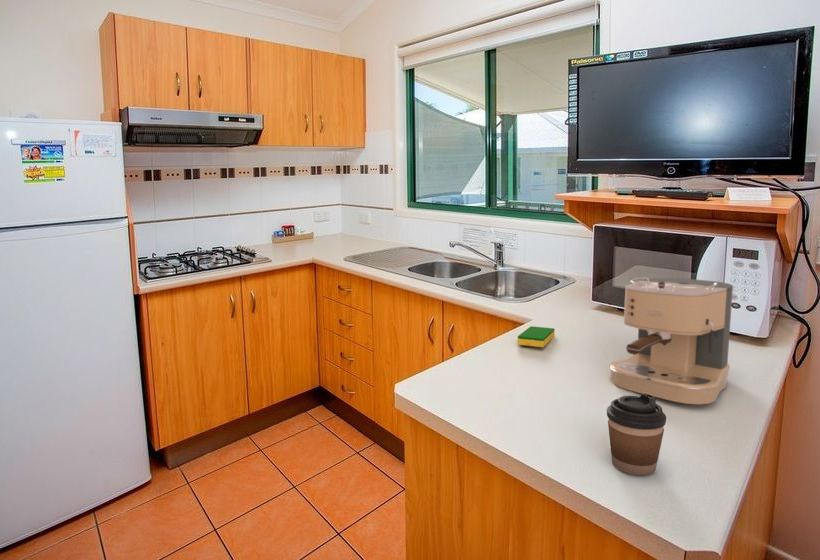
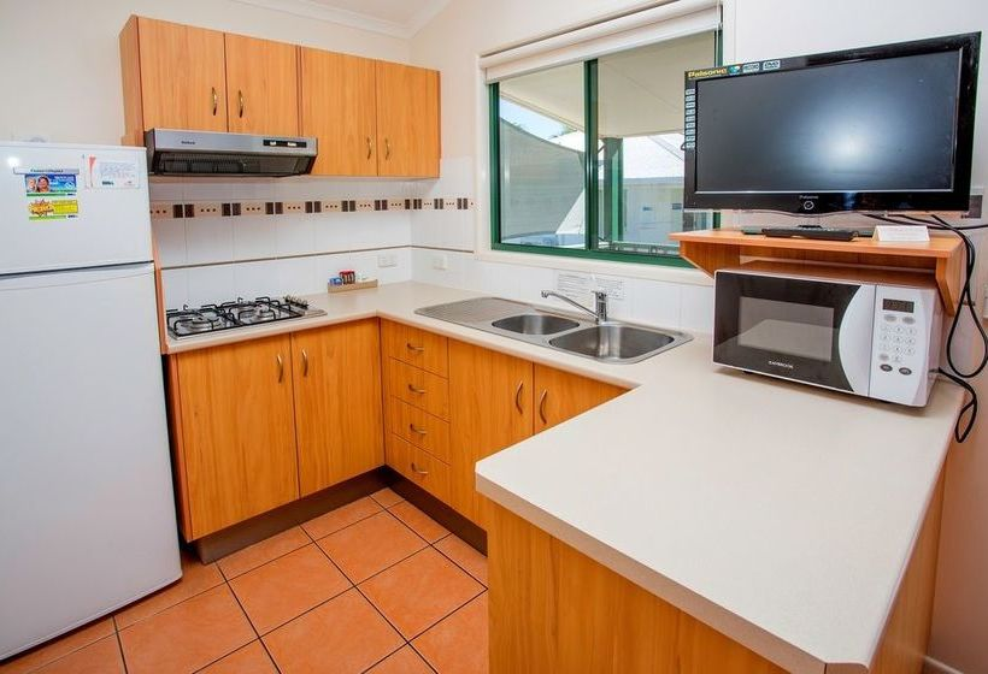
- coffee maker (668, 333)
- dish sponge (536, 336)
- coffee cup (635, 431)
